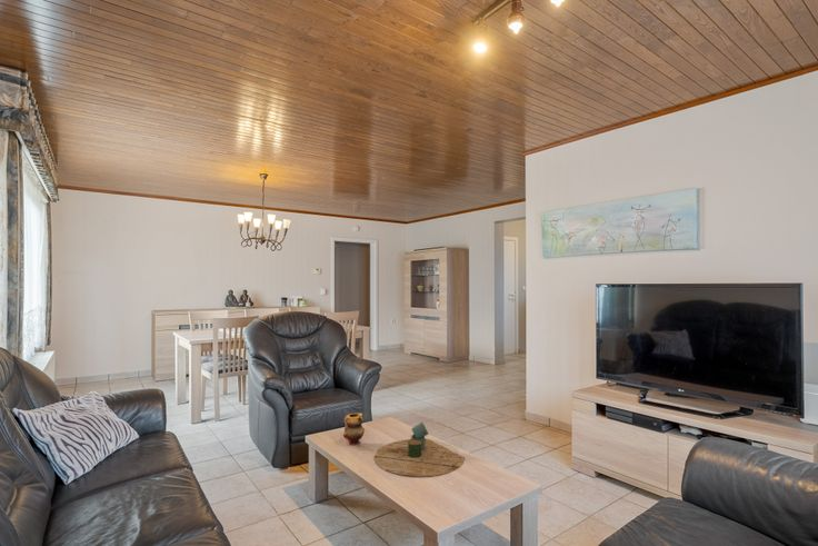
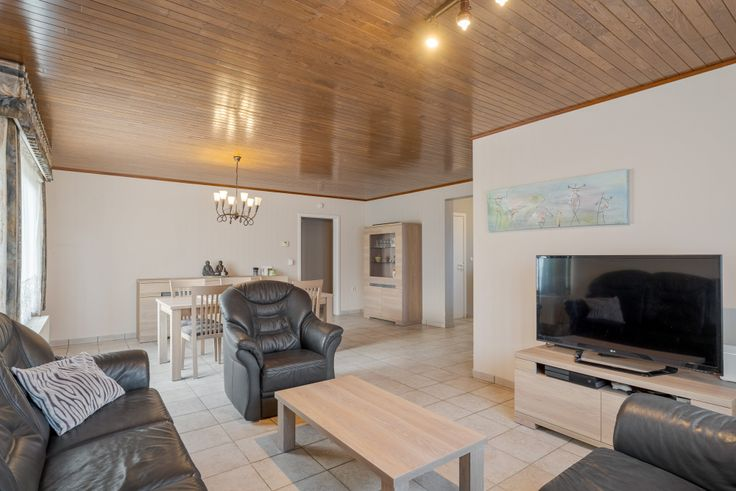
- teapot (353, 426)
- decorative tray (419, 441)
